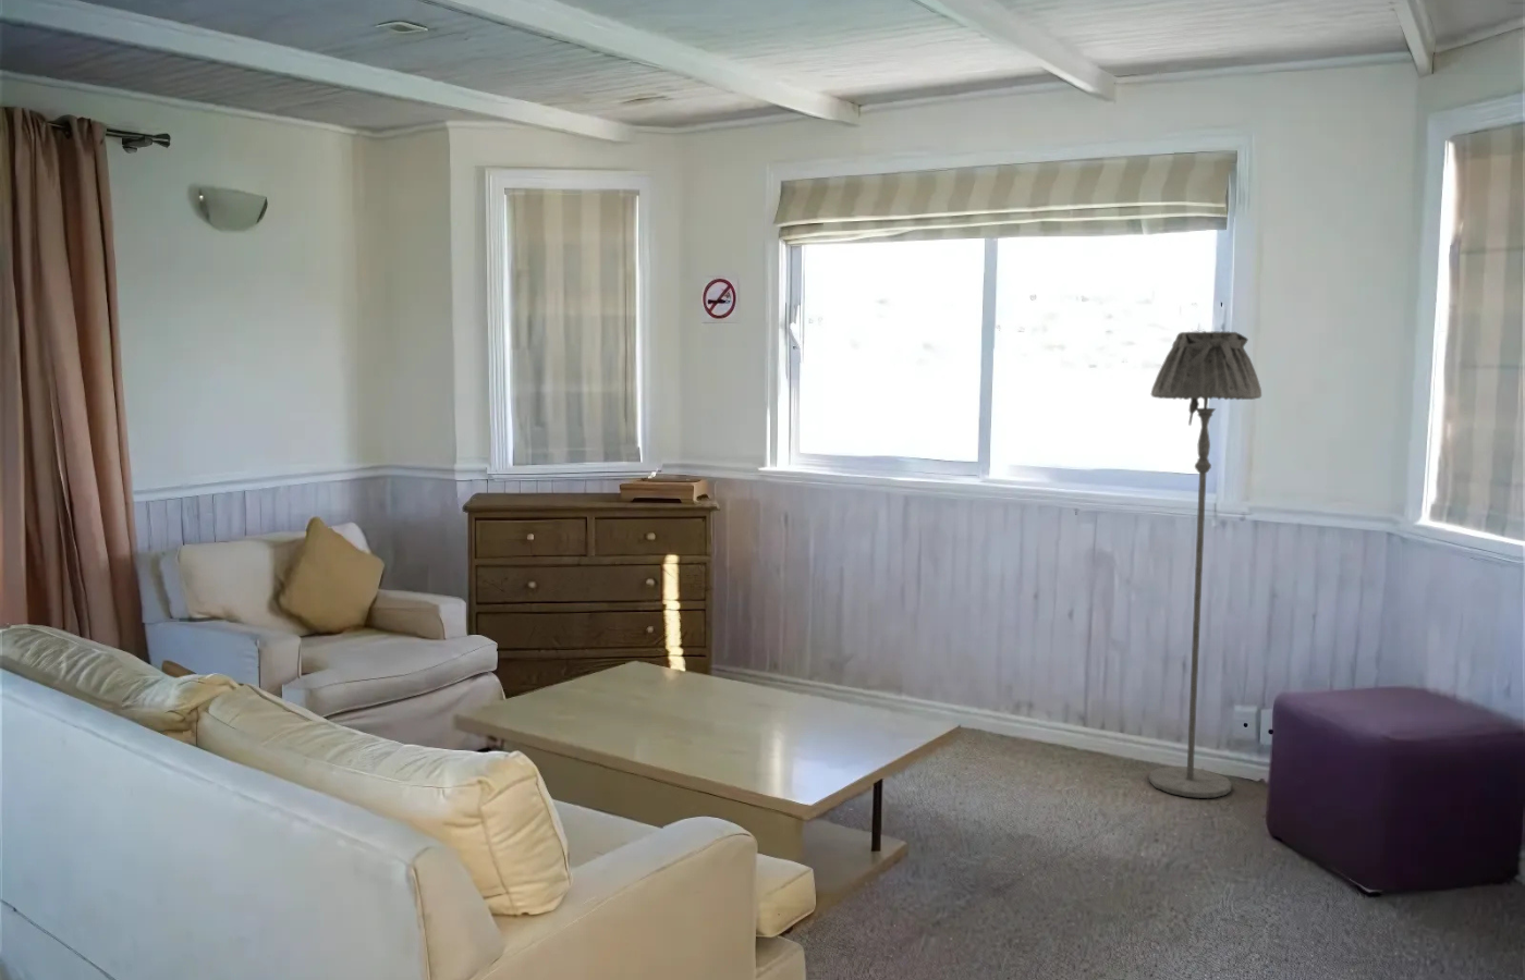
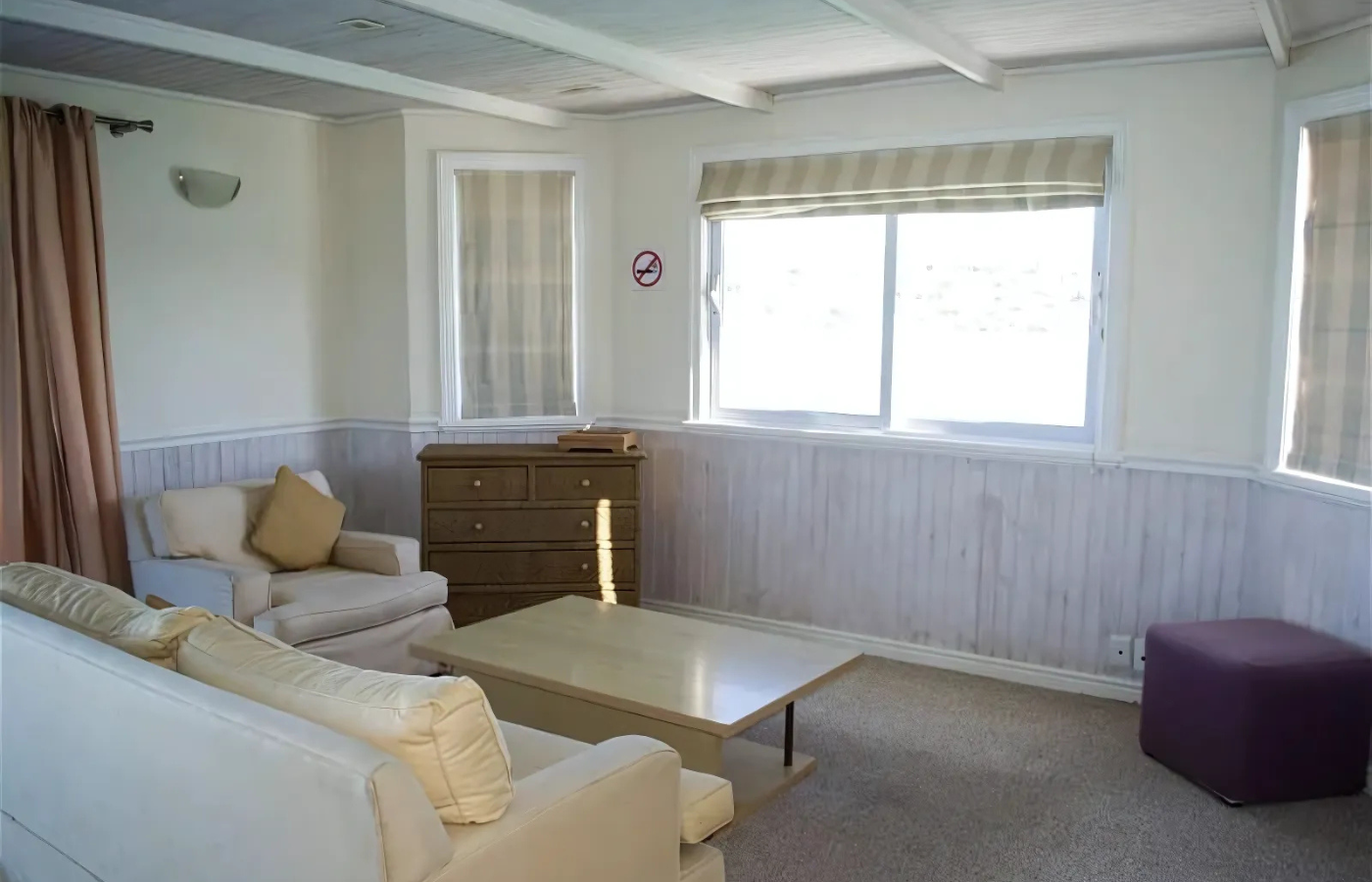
- floor lamp (1198, 562)
